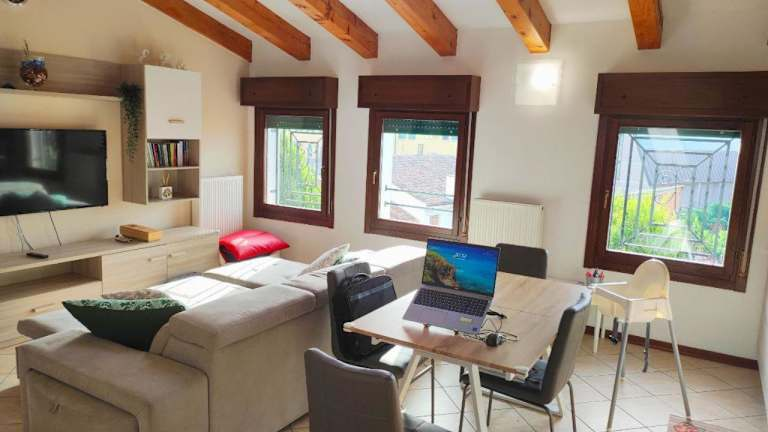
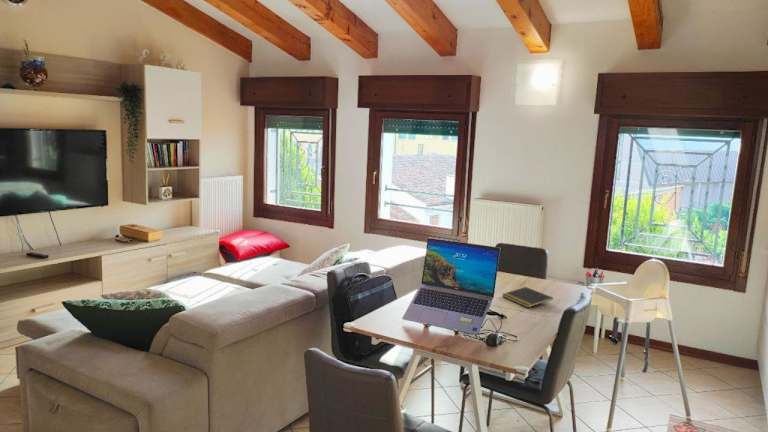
+ notepad (526, 296)
